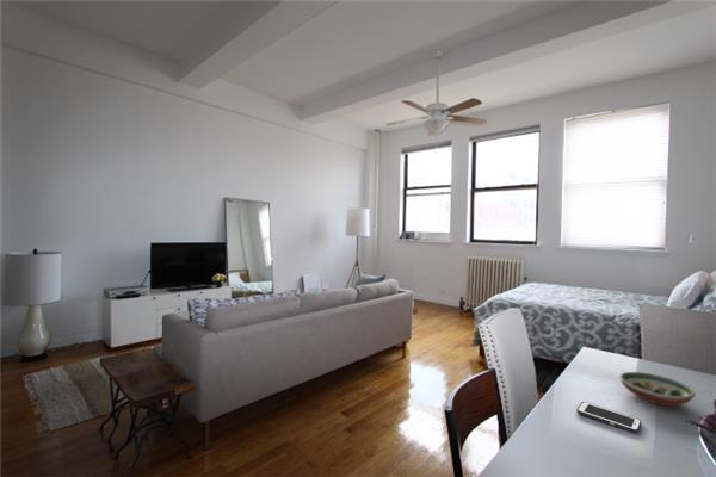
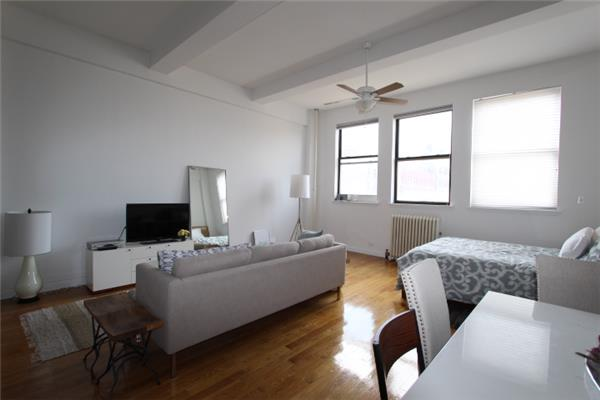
- decorative bowl (654, 390)
- cell phone (607, 416)
